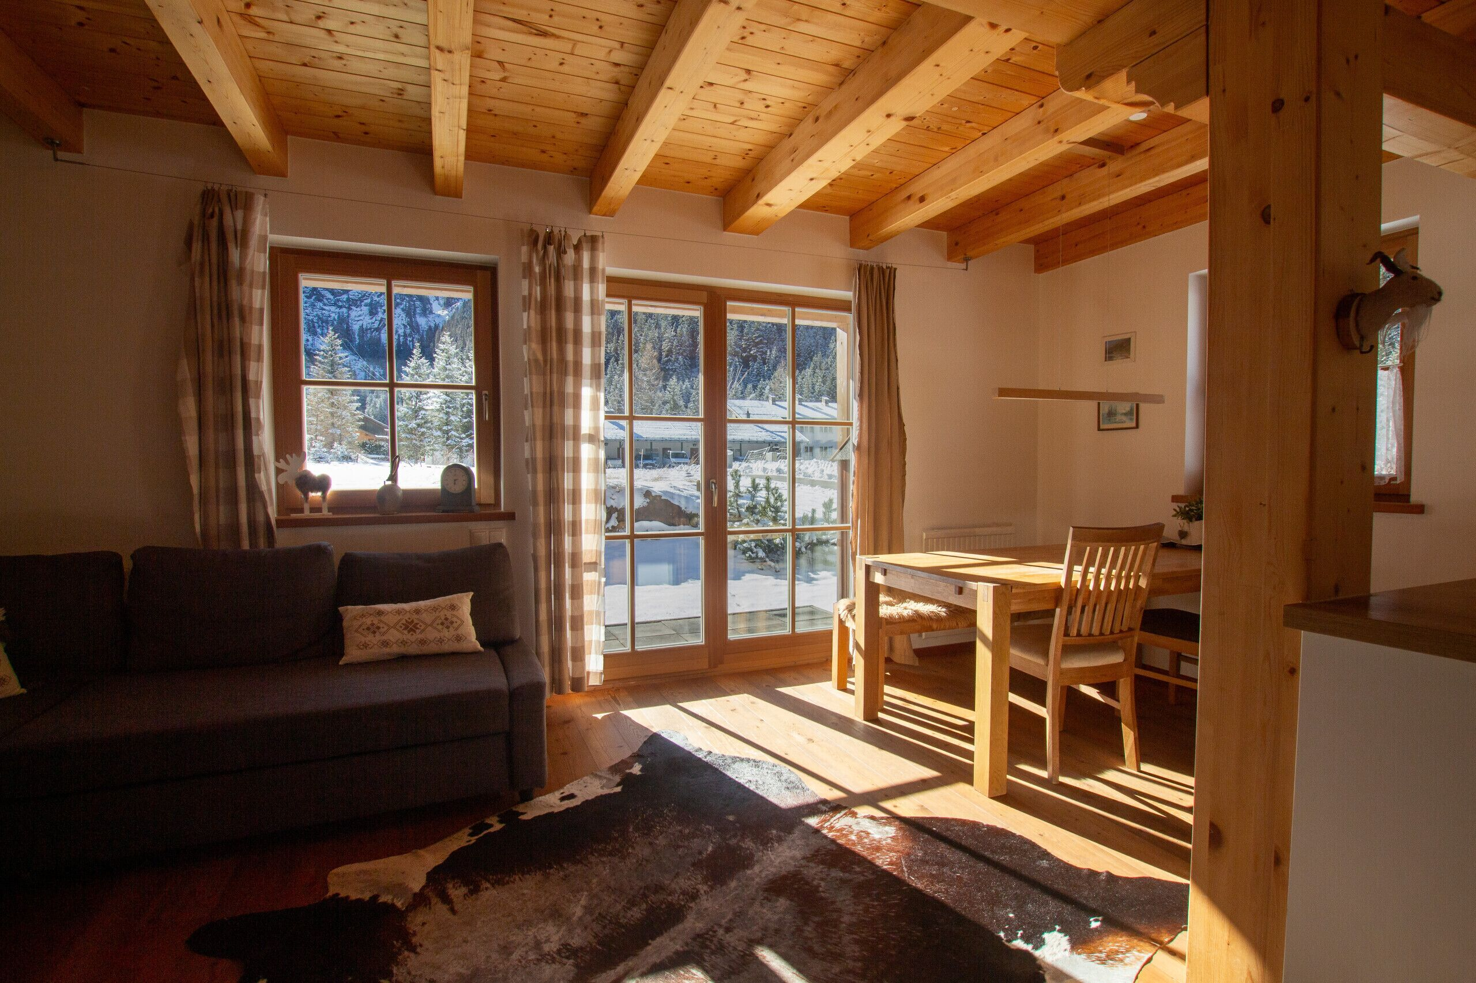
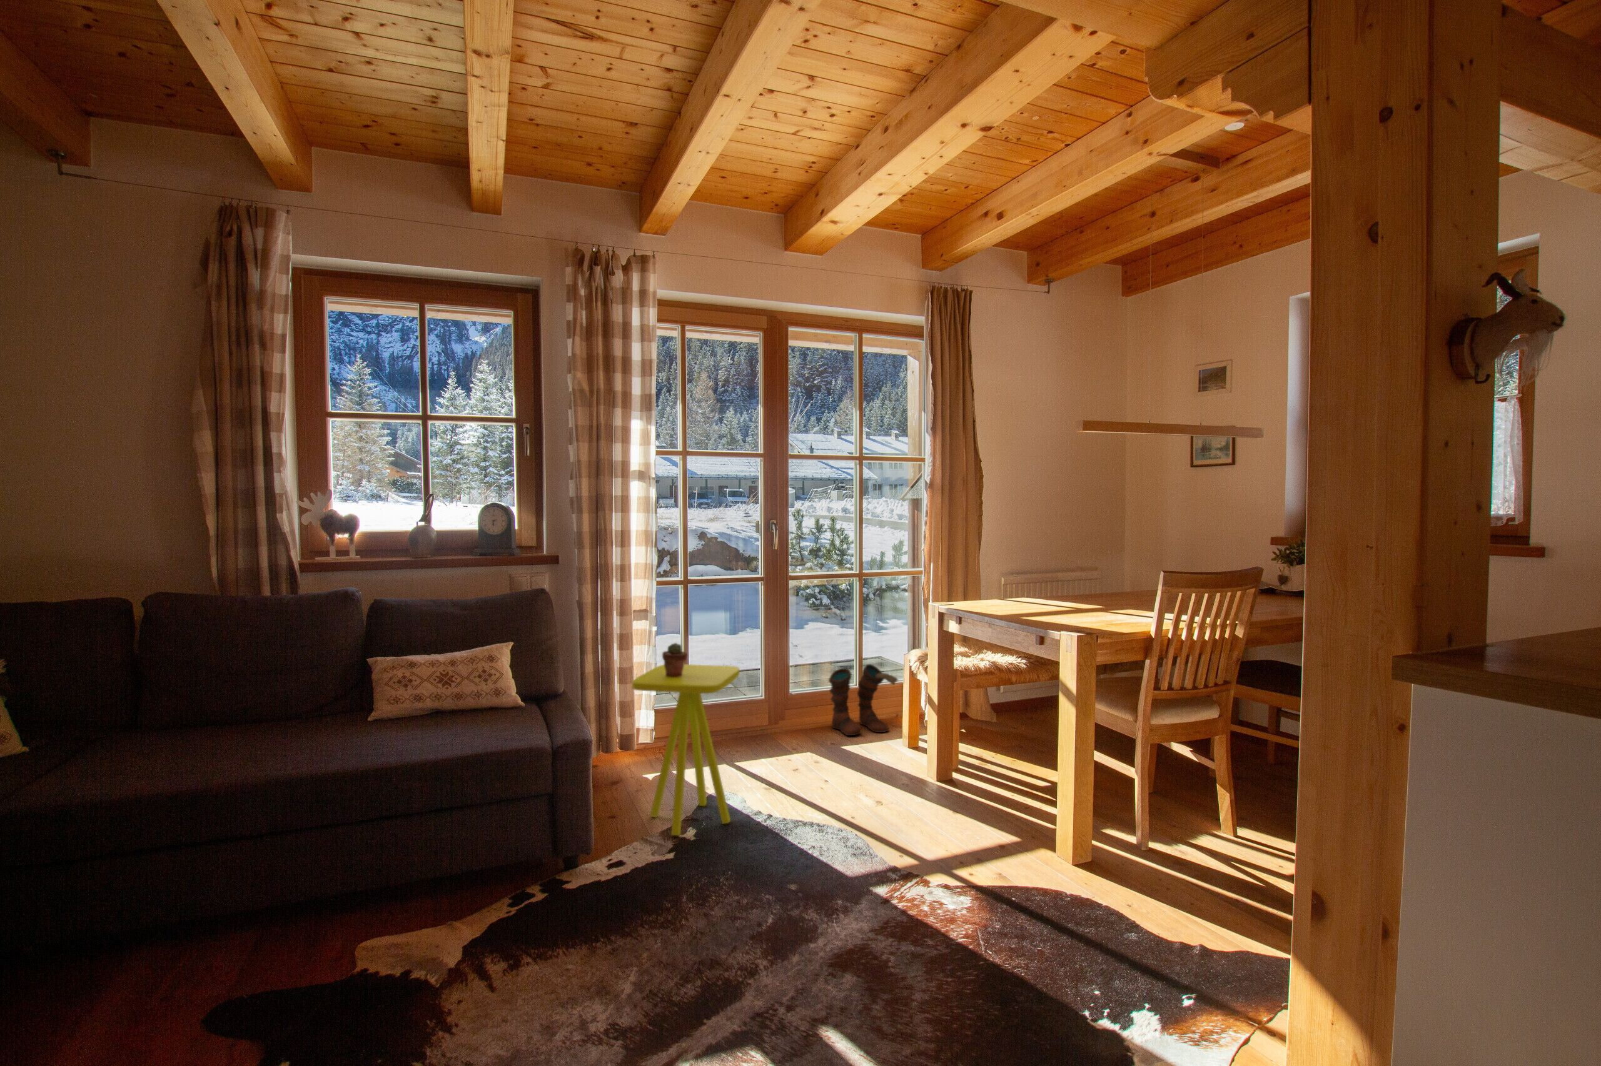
+ side table (687, 745)
+ potted succulent (674, 658)
+ boots (864, 697)
